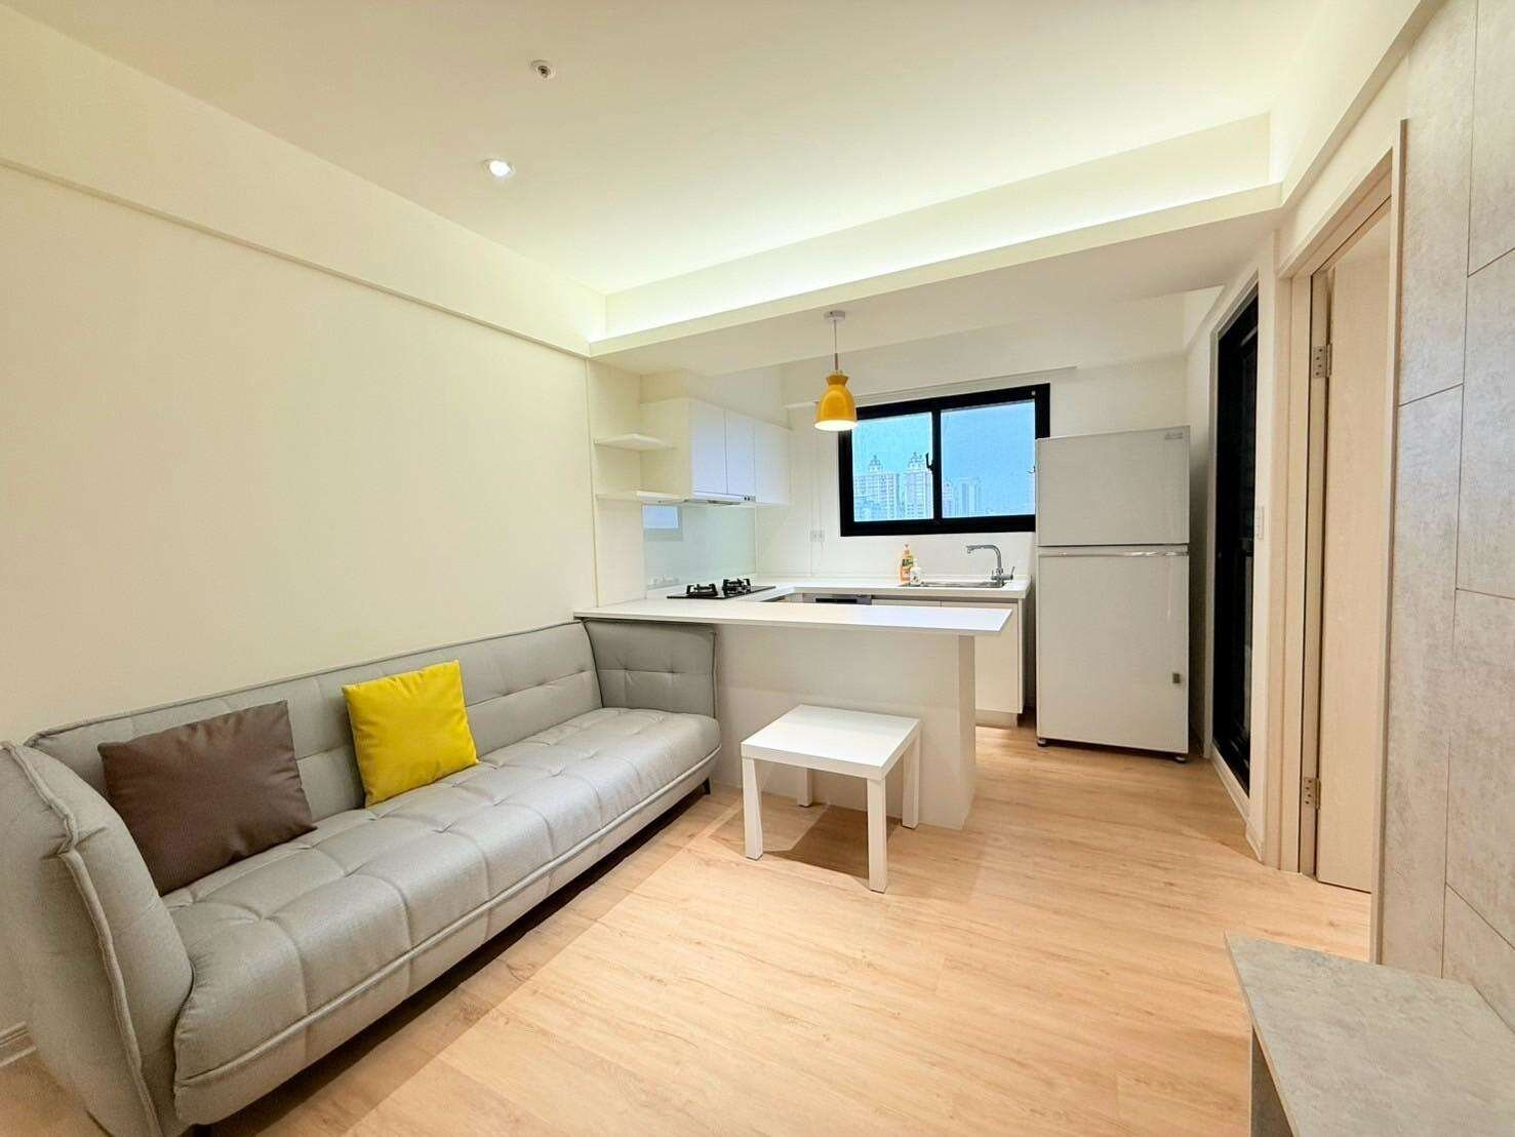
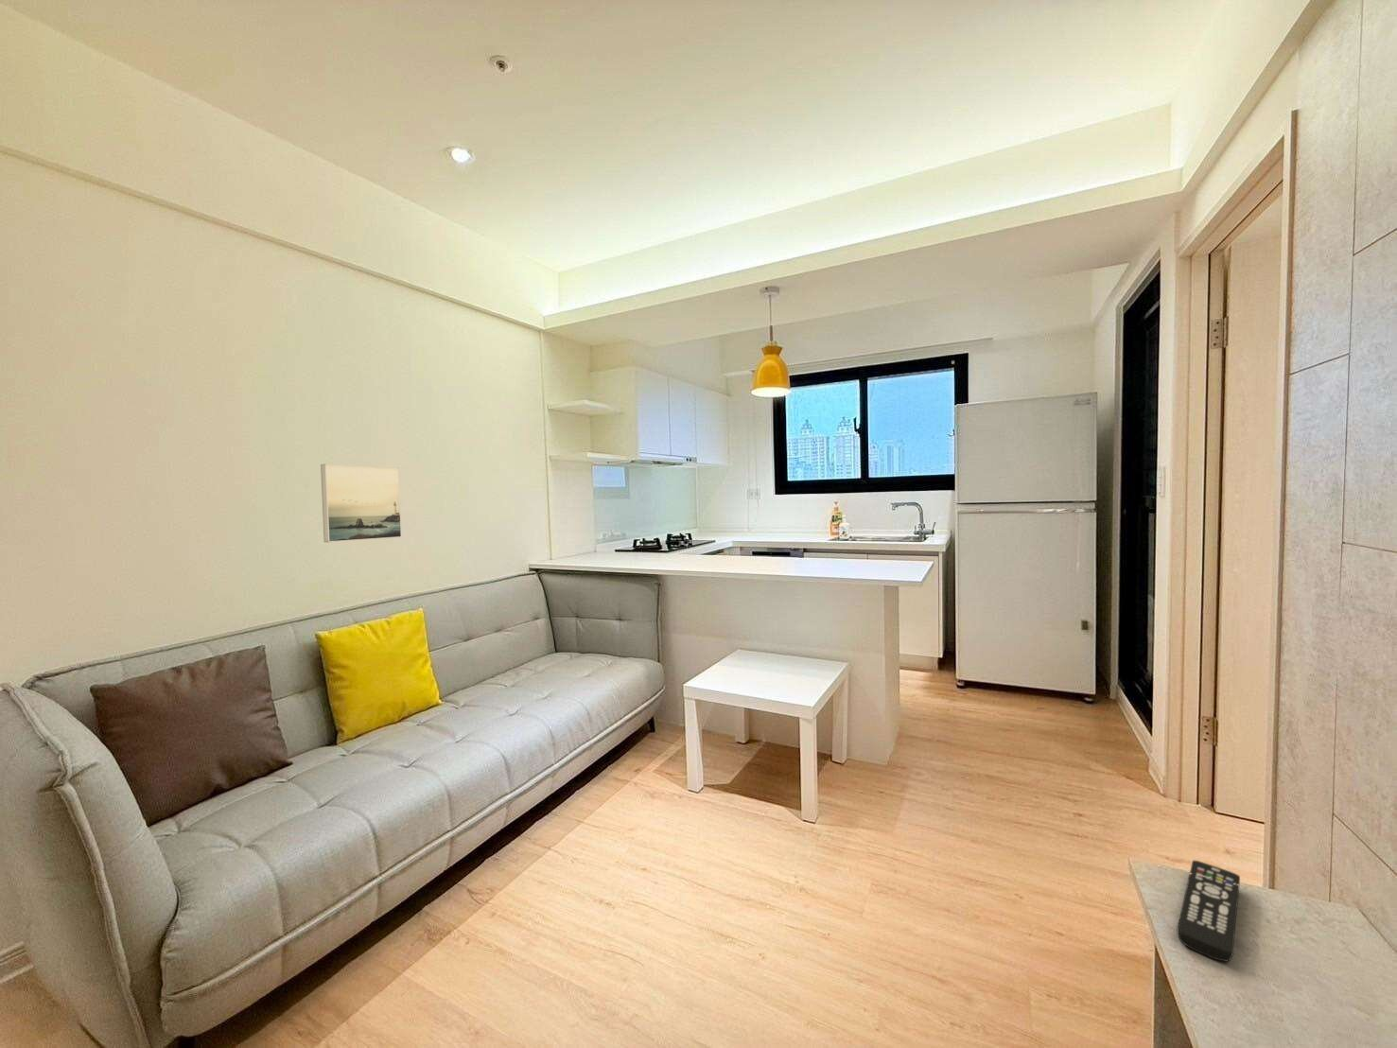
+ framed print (363, 502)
+ remote control (1210, 906)
